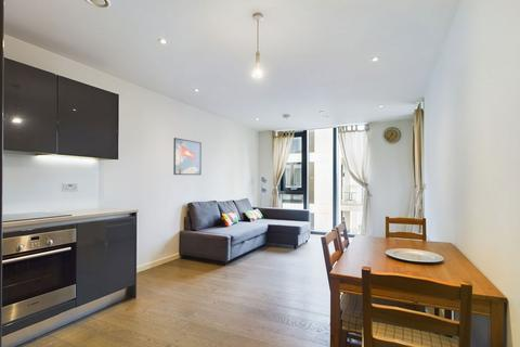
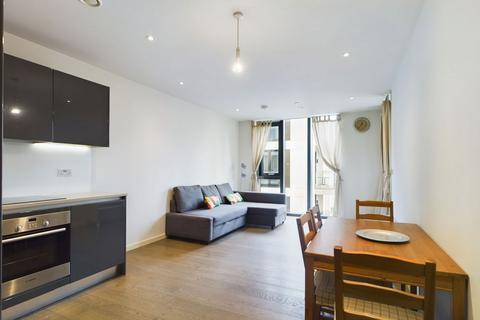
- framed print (187, 157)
